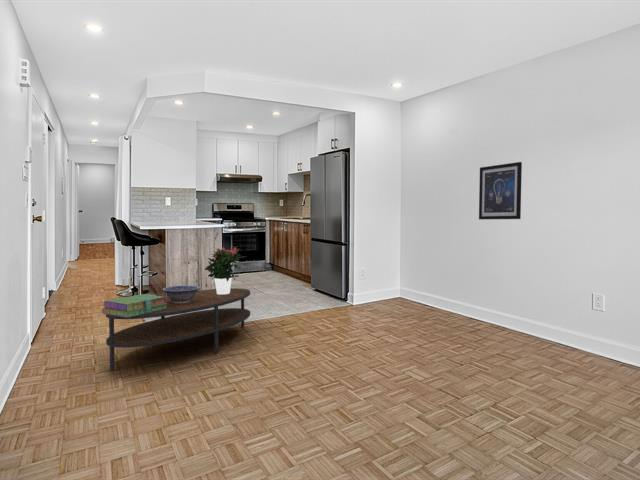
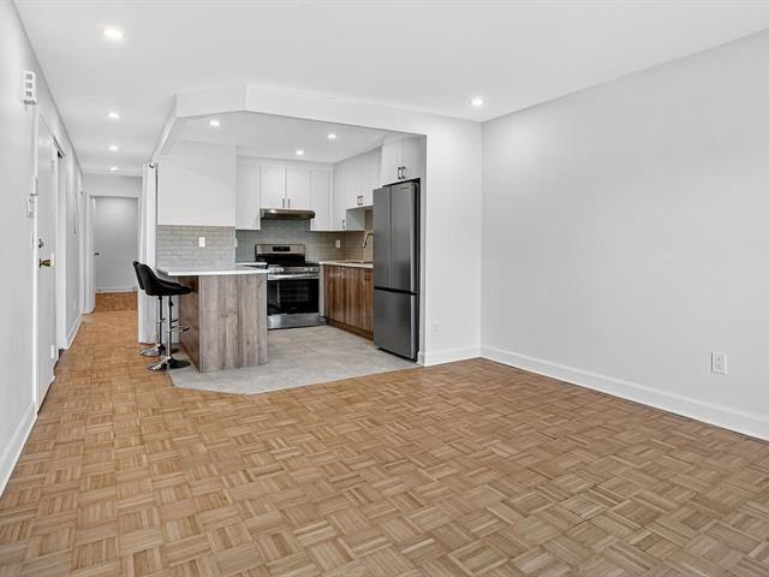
- wall art (499, 192)
- coffee table (188, 323)
- stack of books (135, 304)
- decorative bowl (181, 294)
- potted flower (224, 270)
